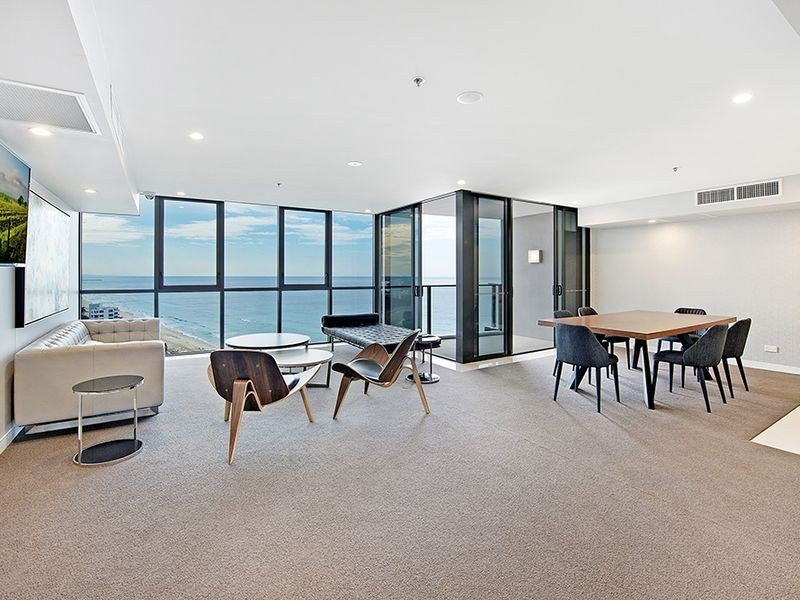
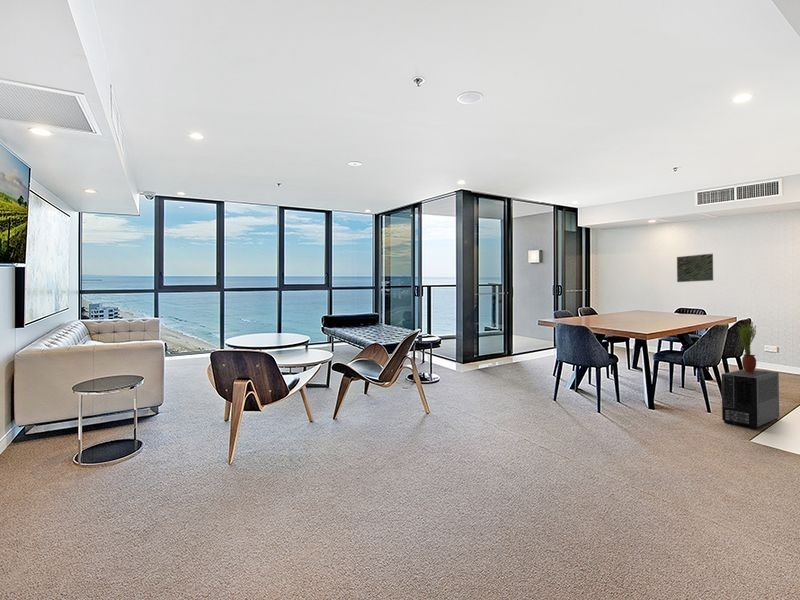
+ wall art (694, 268)
+ potted plant (746, 346)
+ air purifier (751, 397)
